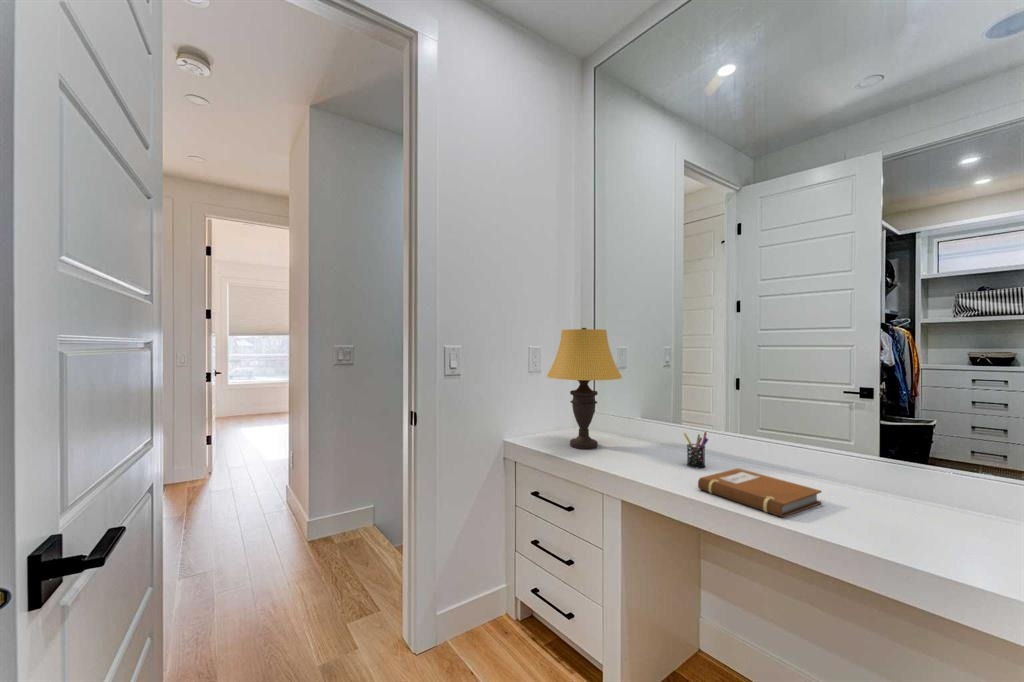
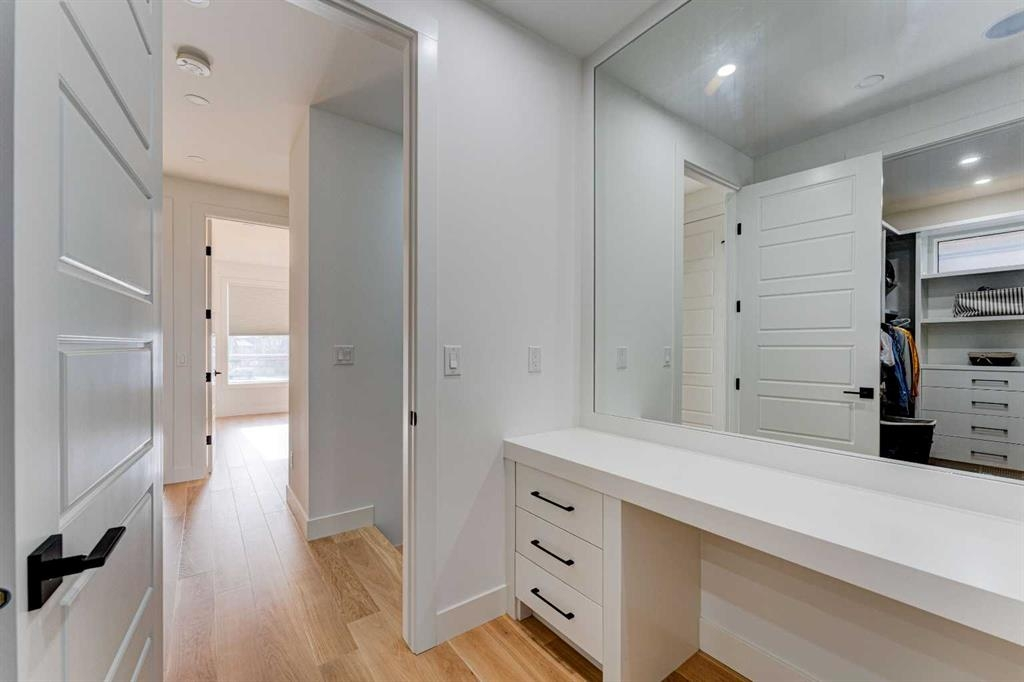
- table lamp (583, 387)
- notebook (754, 489)
- pen holder (697, 448)
